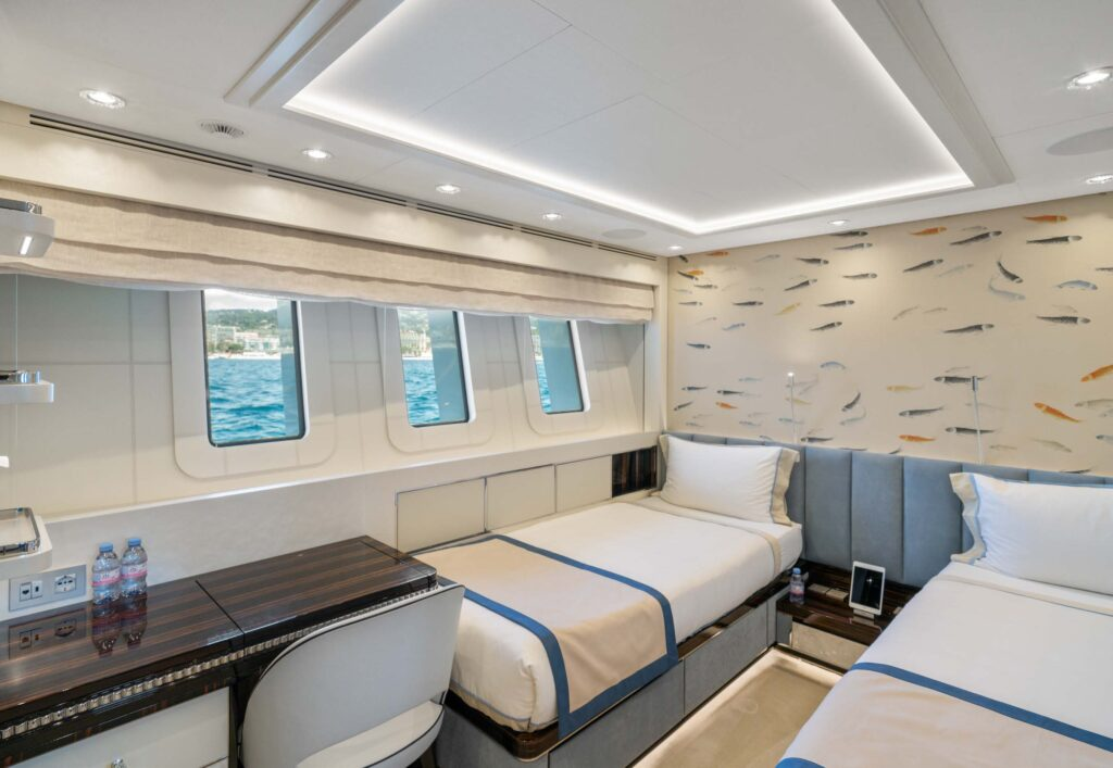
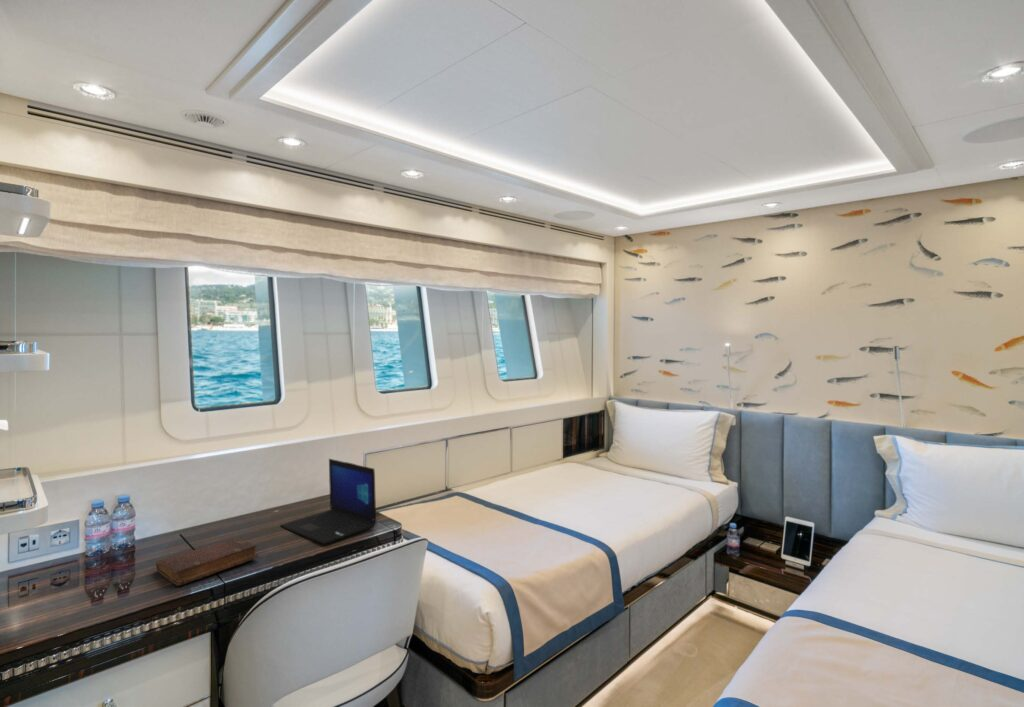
+ diary (209, 557)
+ laptop (330, 498)
